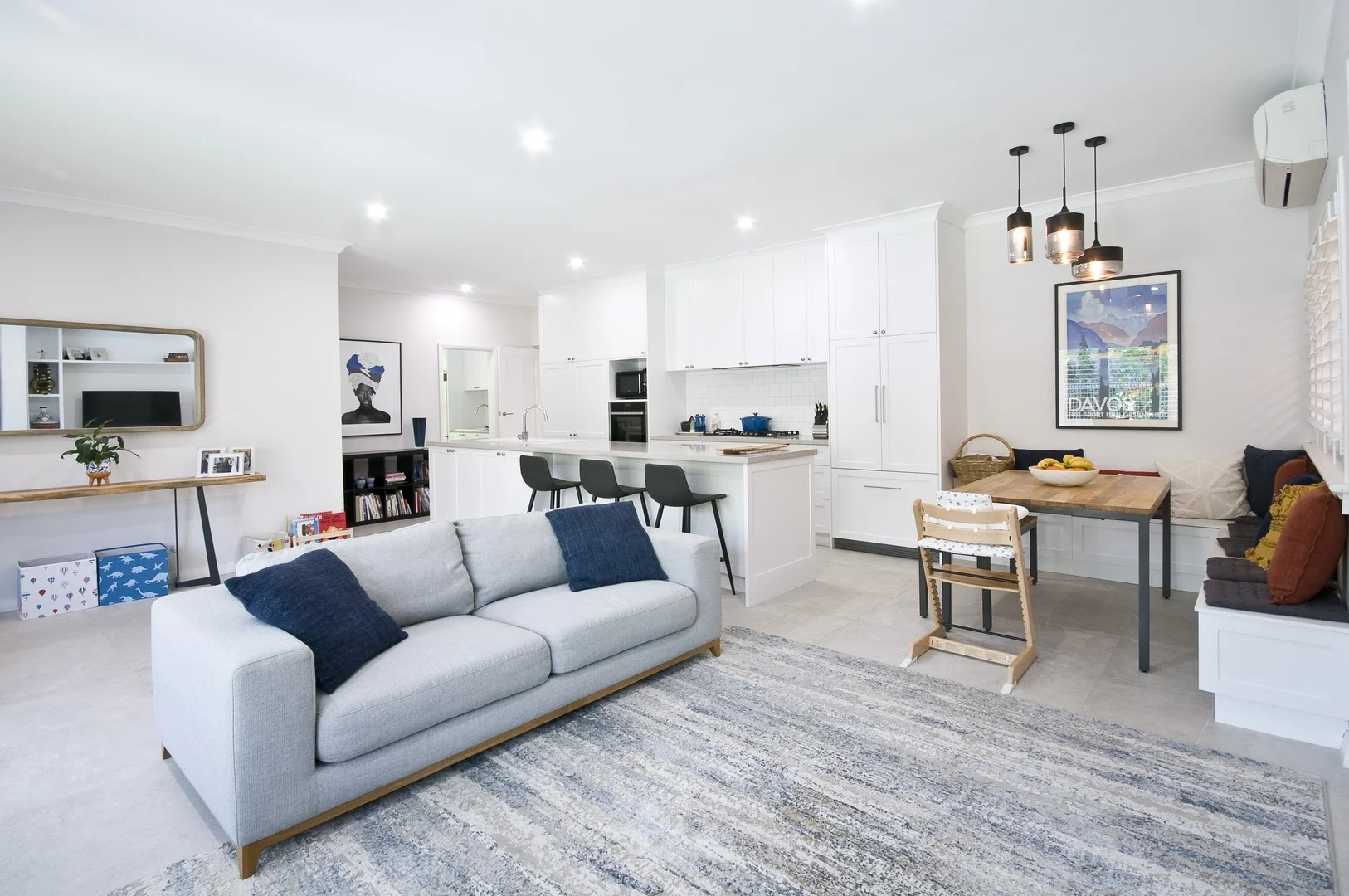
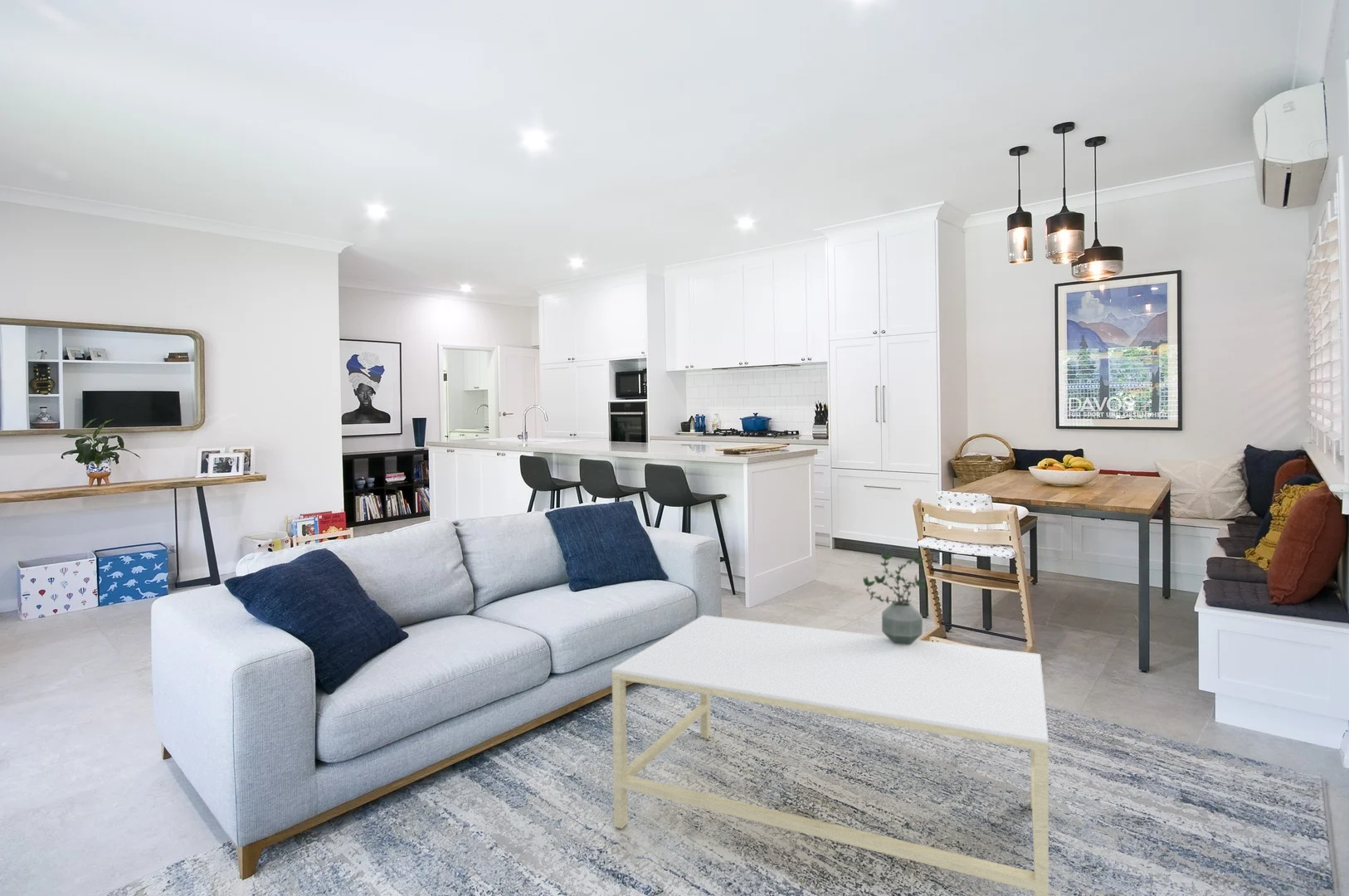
+ potted plant (894, 593)
+ coffee table (836, 716)
